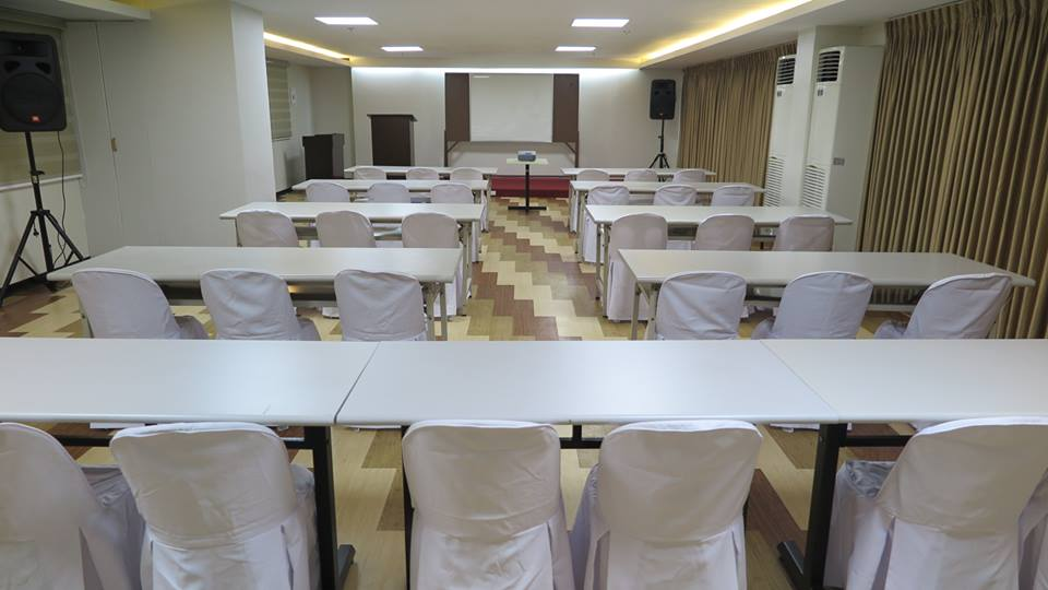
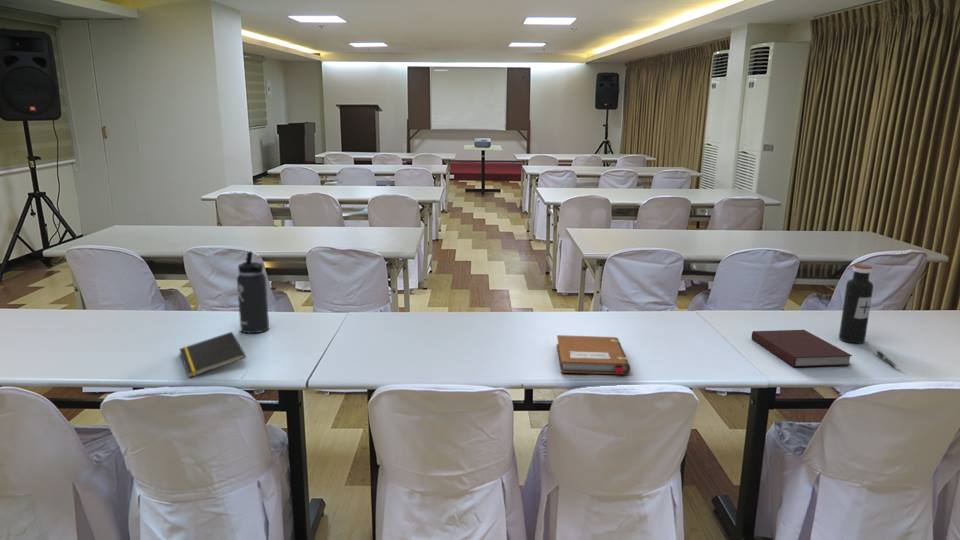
+ notebook (799, 347)
+ notepad (211, 353)
+ notebook (591, 354)
+ pen (888, 360)
+ thermos bottle (253, 291)
+ water bottle (857, 303)
